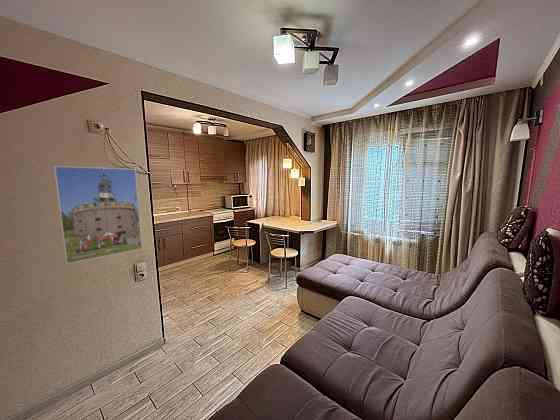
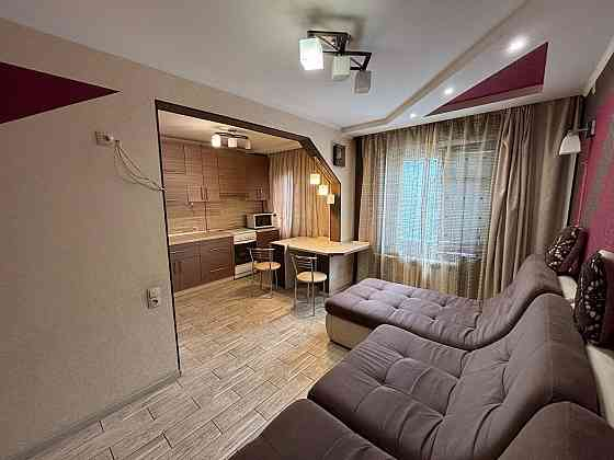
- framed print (103, 212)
